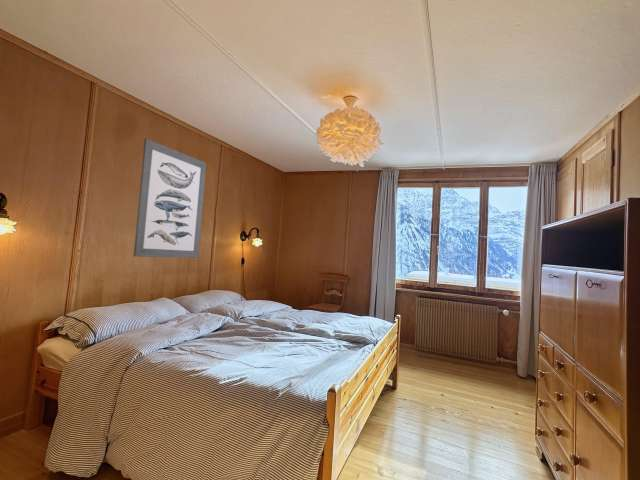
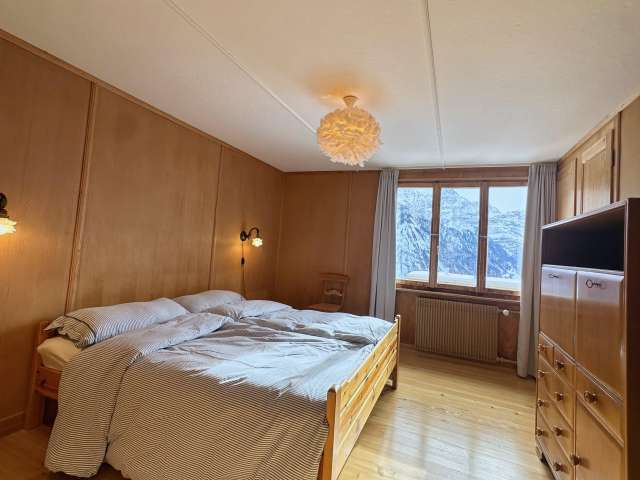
- wall art (174, 204)
